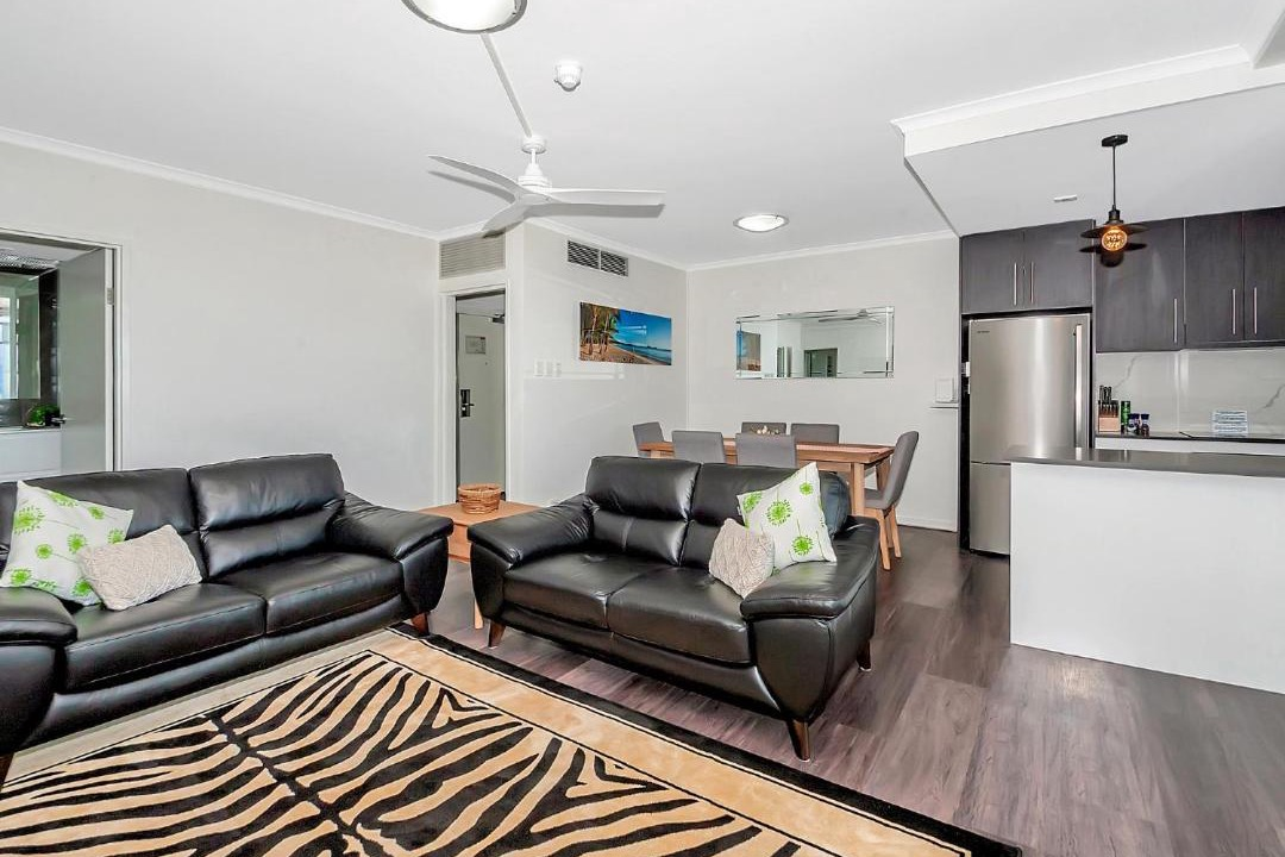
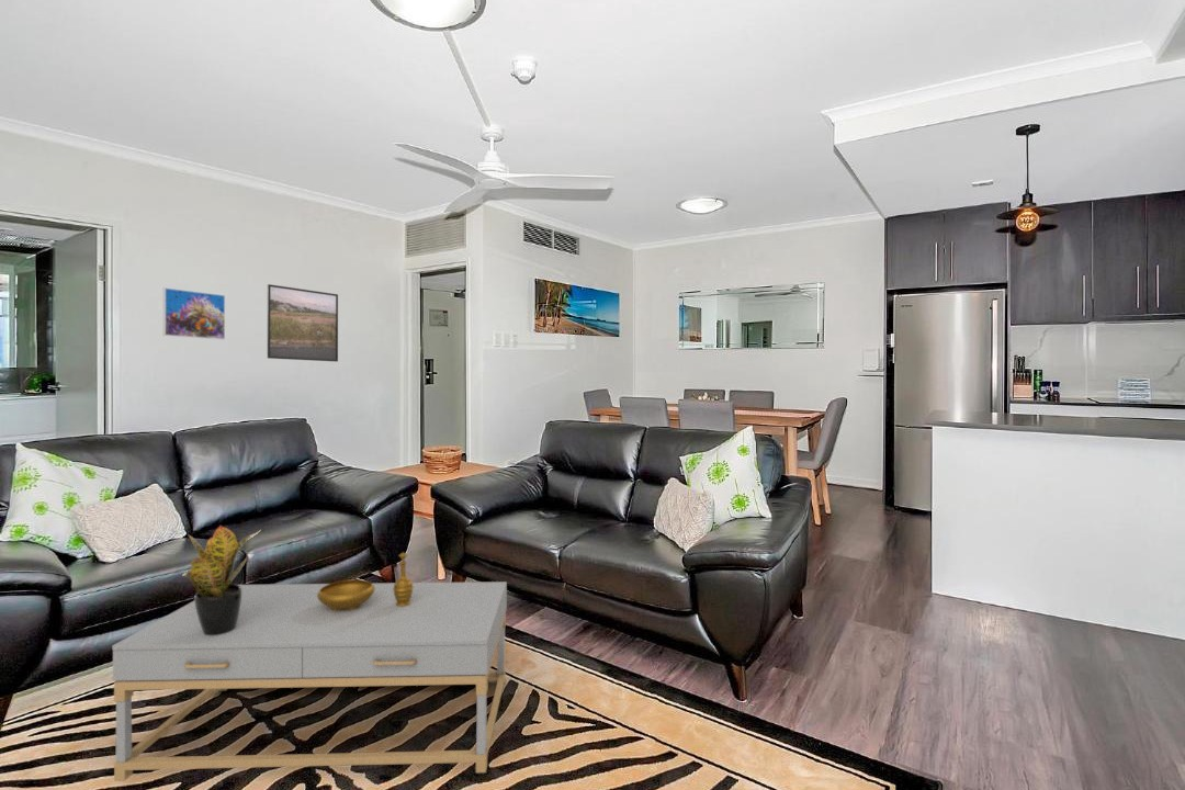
+ potted plant (219, 573)
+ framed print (304, 325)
+ coffee table (337, 668)
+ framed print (194, 314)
+ decorative bowl (365, 580)
